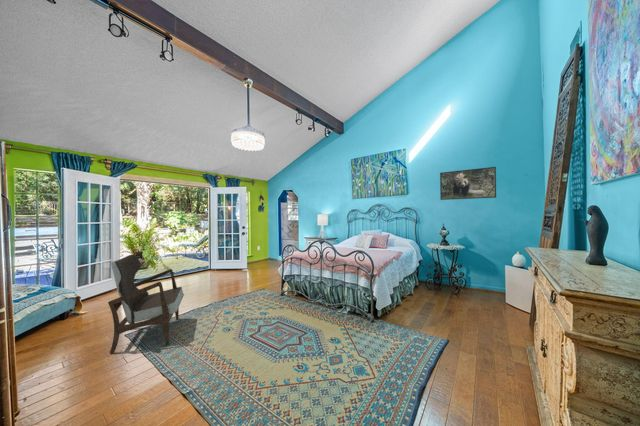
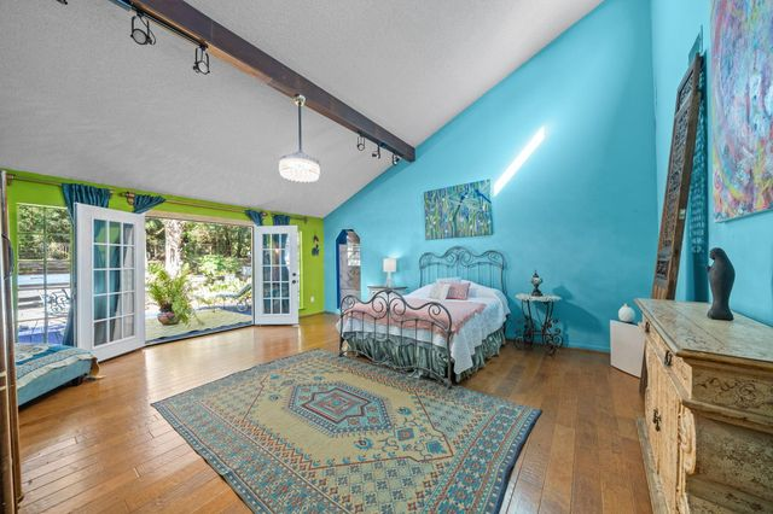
- armchair (151, 294)
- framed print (466, 184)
